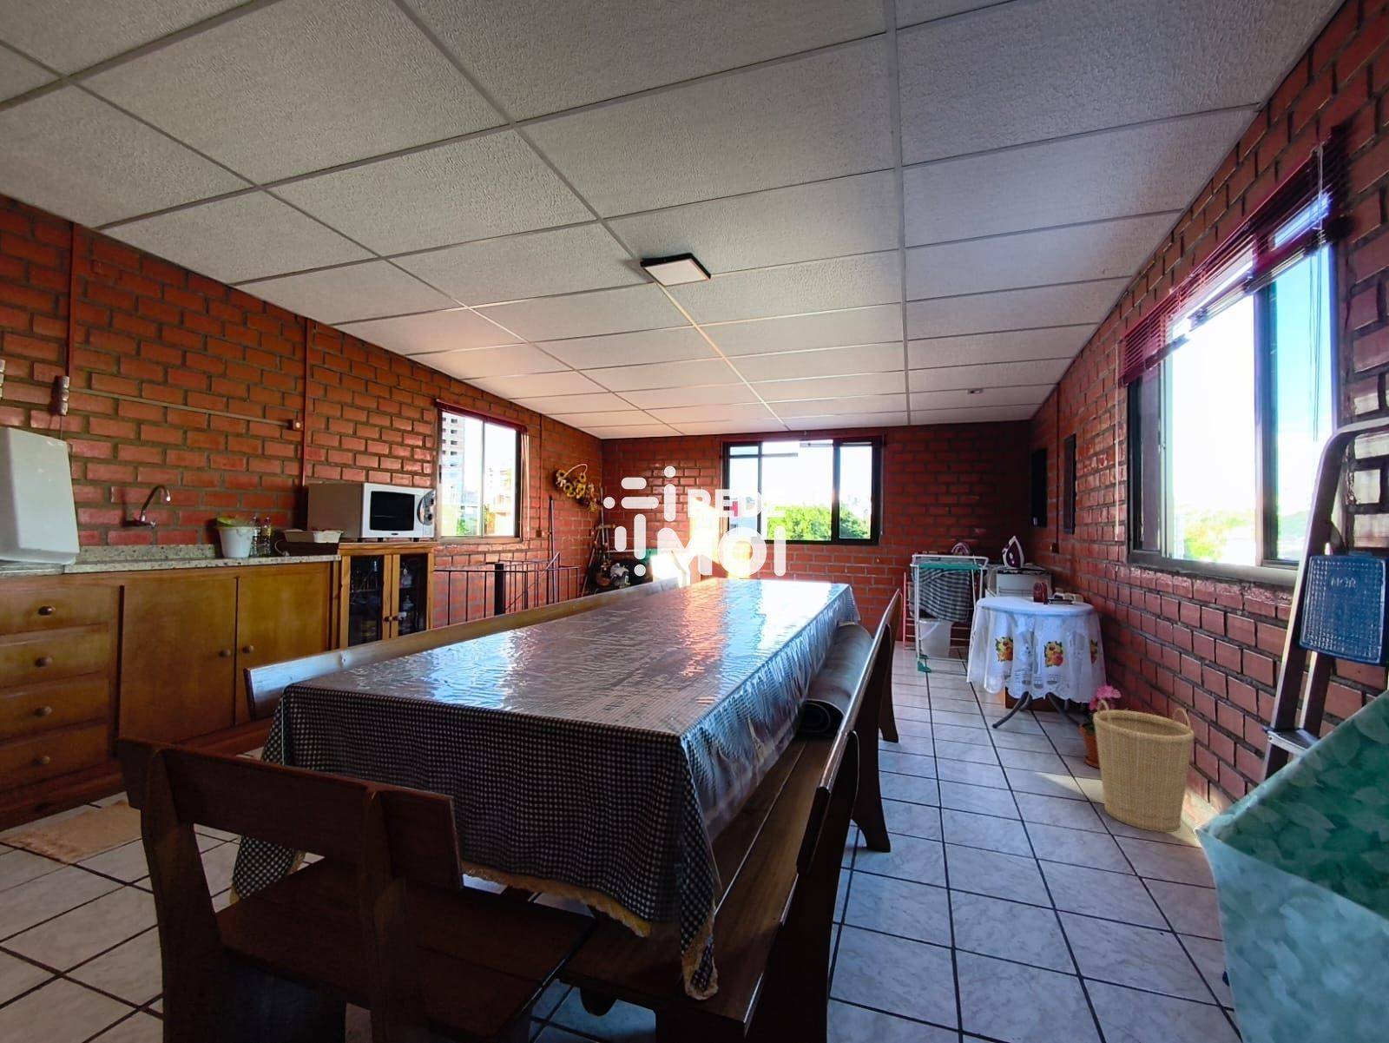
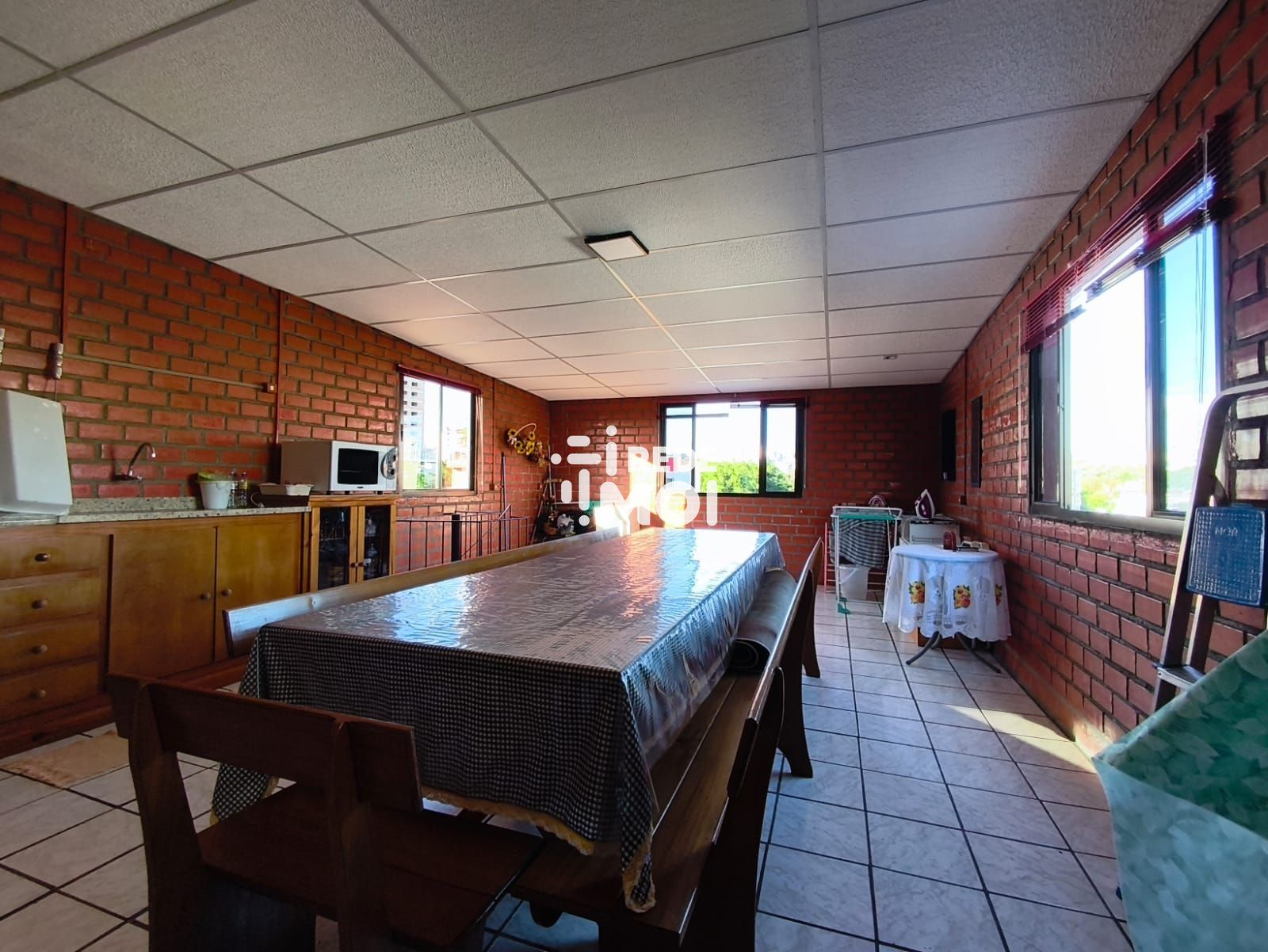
- basket (1140, 760)
- potted plant (1094, 726)
